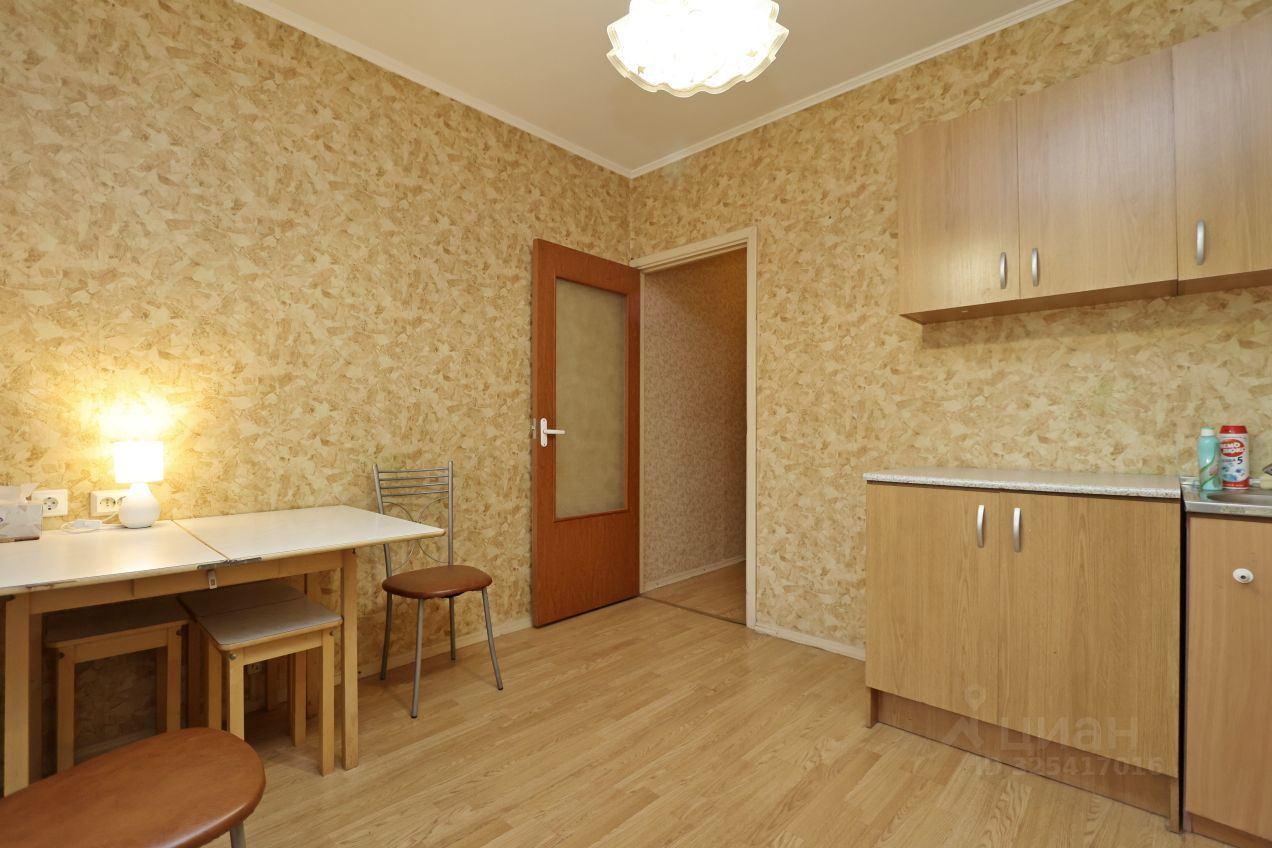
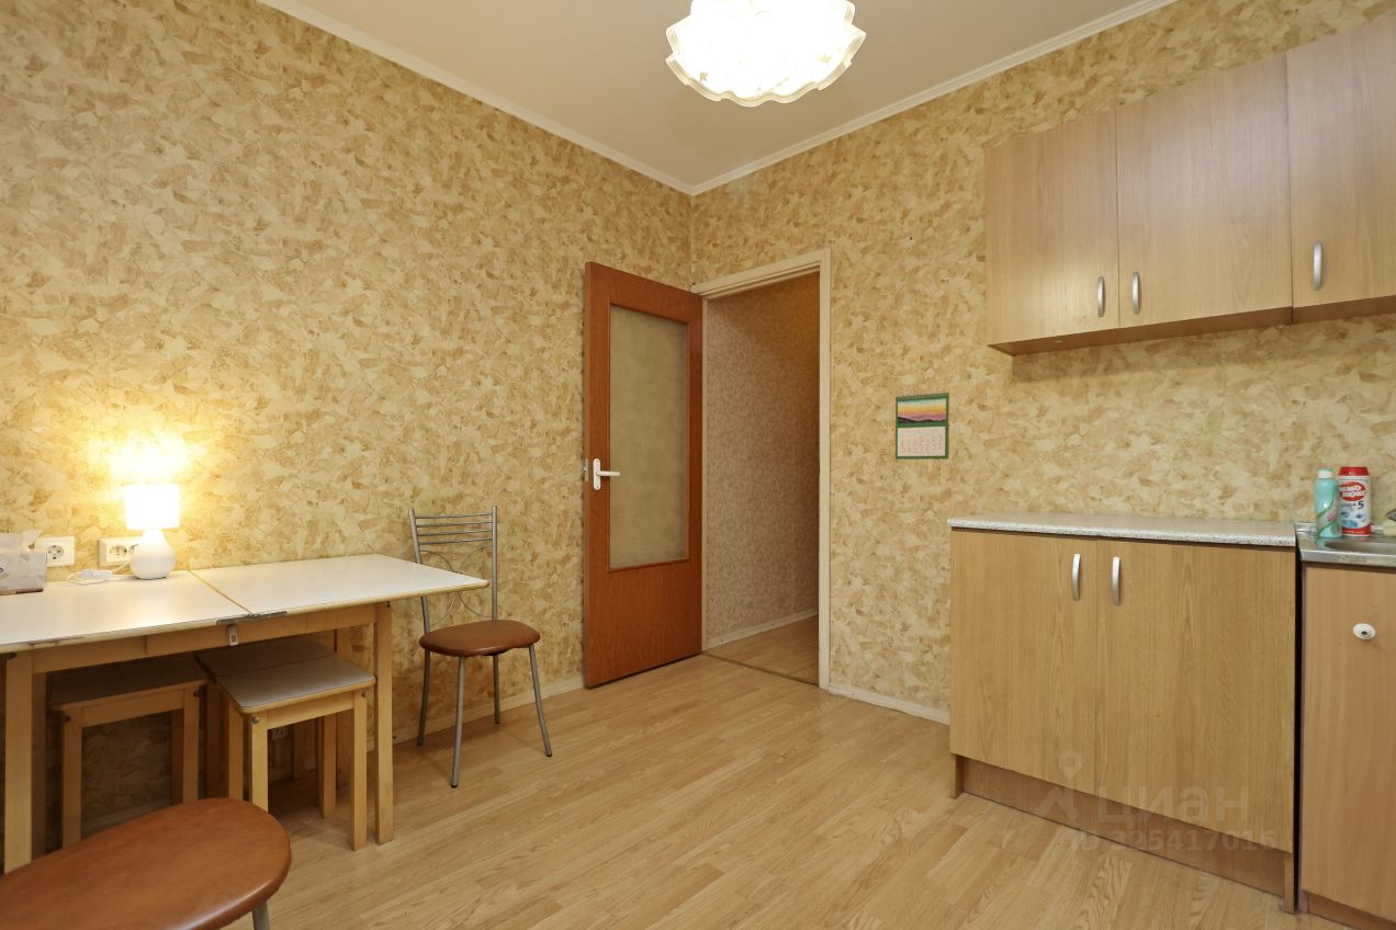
+ calendar (921, 424)
